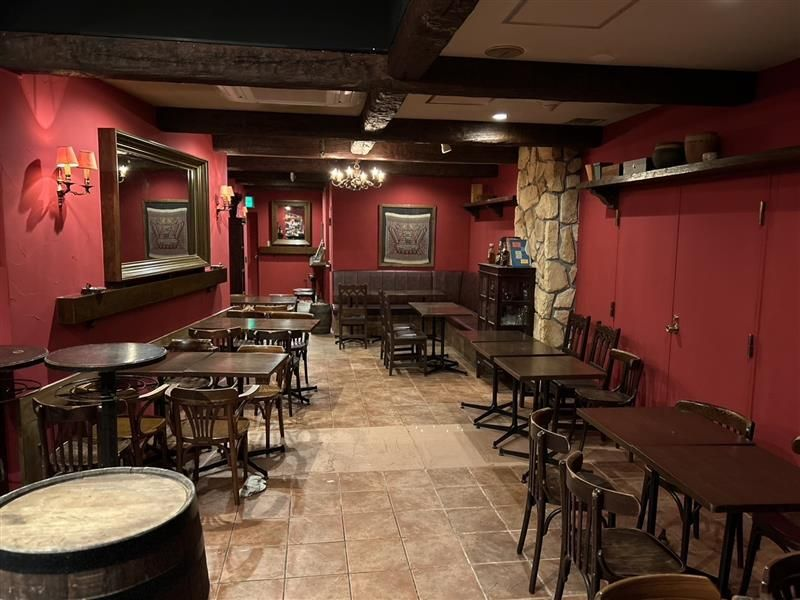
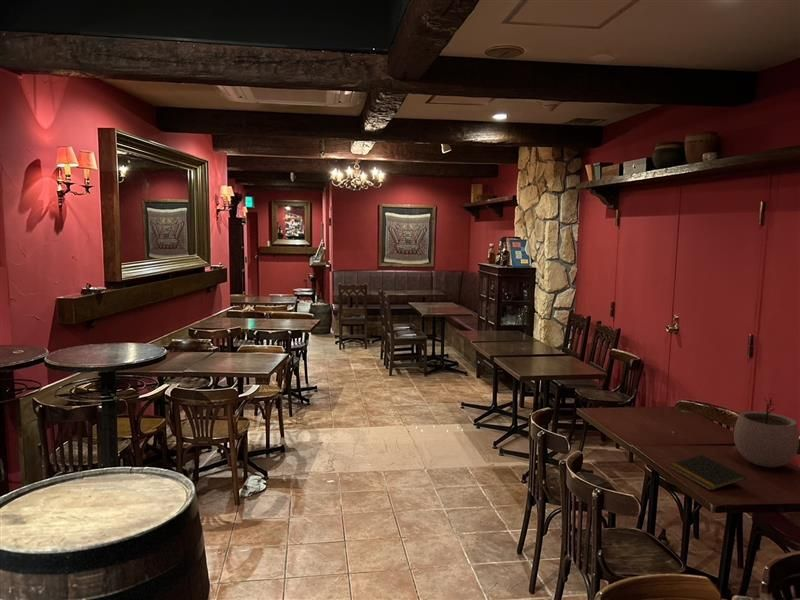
+ plant pot (766, 430)
+ notepad (705, 471)
